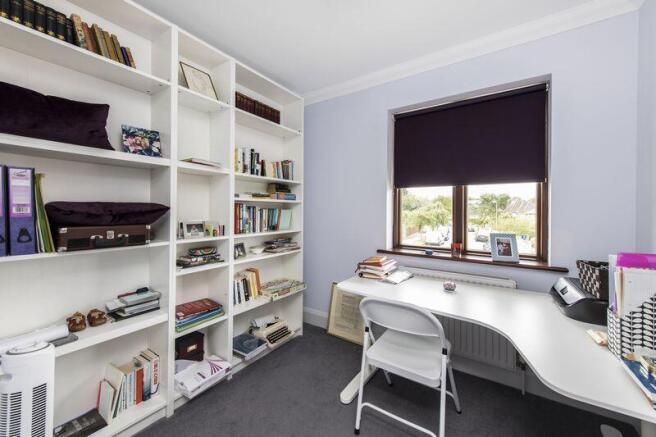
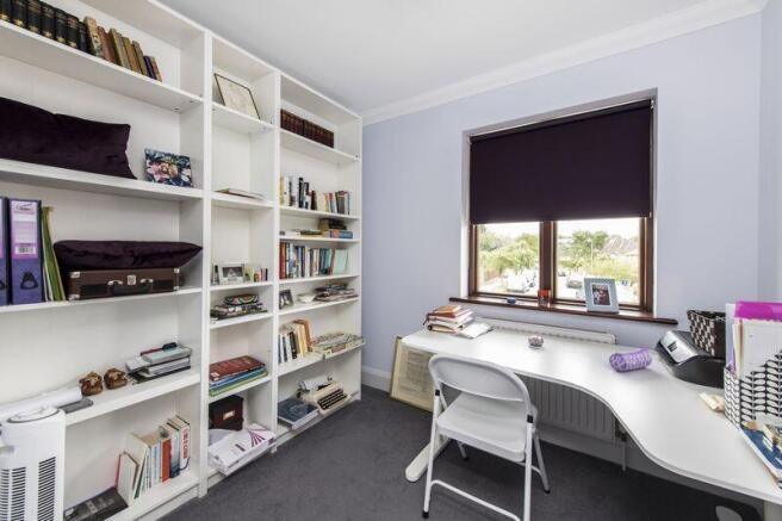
+ pencil case (629, 359)
